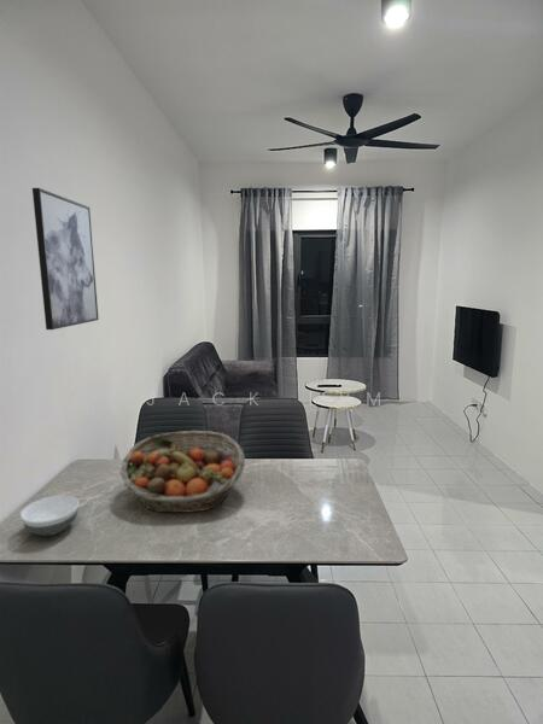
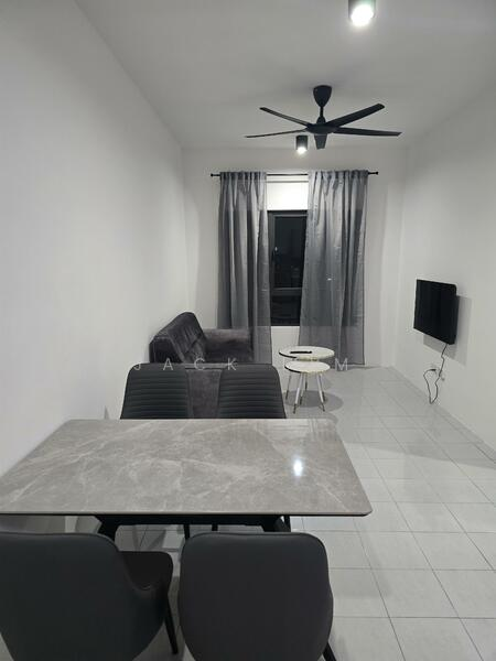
- wall art (69, 263)
- bowl (51, 518)
- fruit basket (183, 469)
